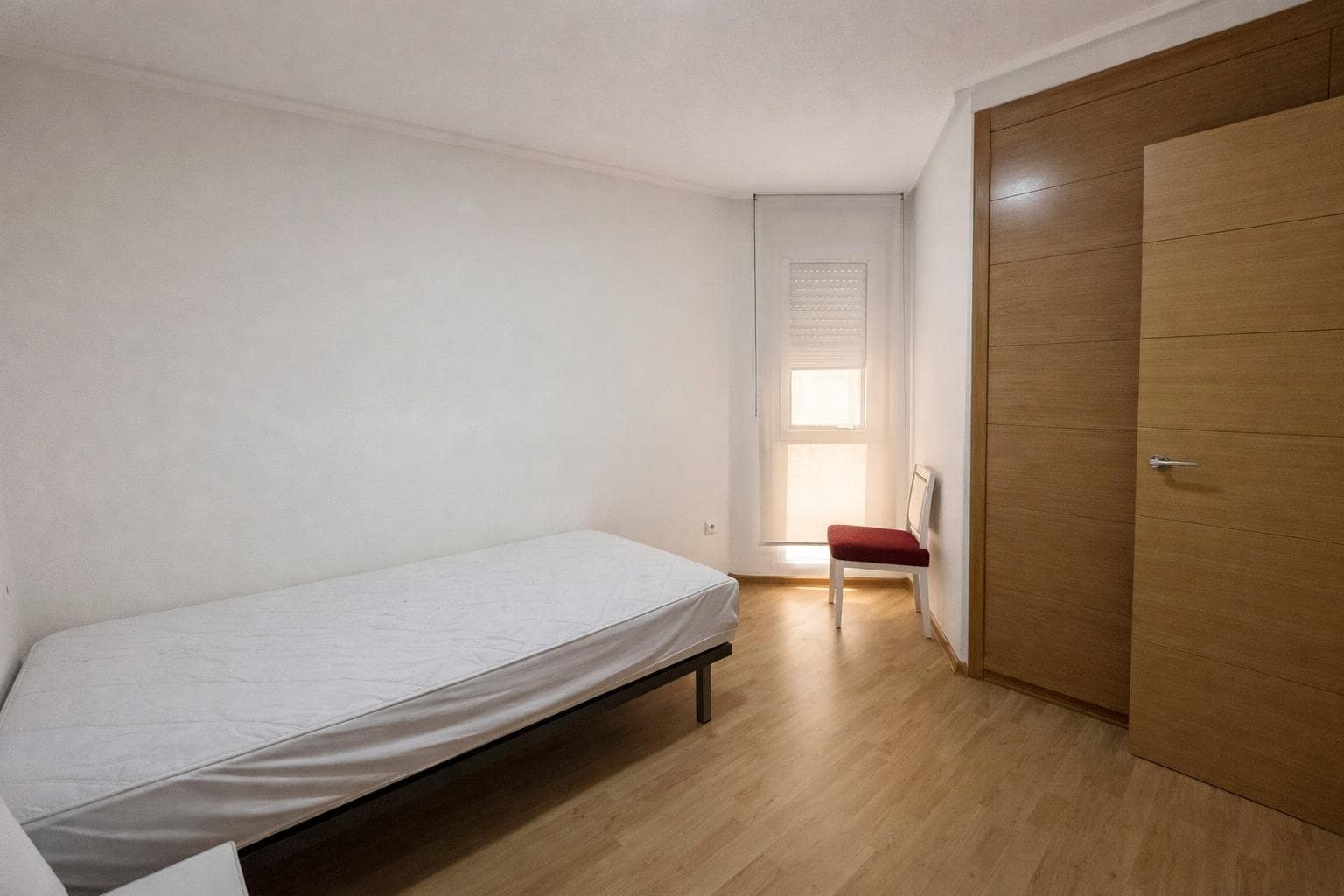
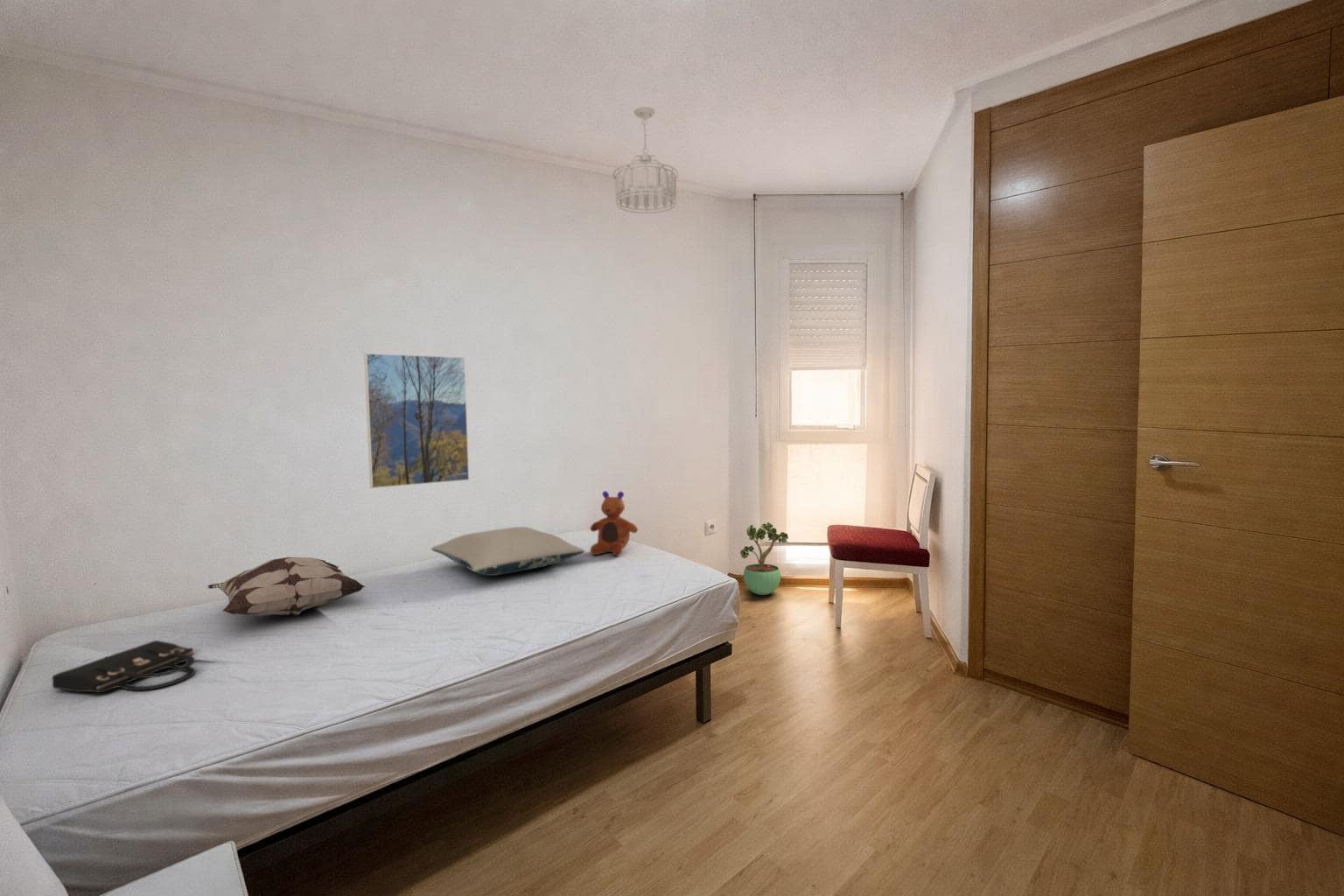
+ pillow (507, 550)
+ decorative pillow (284, 585)
+ potted plant (763, 557)
+ toy (610, 522)
+ handbag (145, 667)
+ ceiling light fixture (645, 158)
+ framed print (419, 420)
